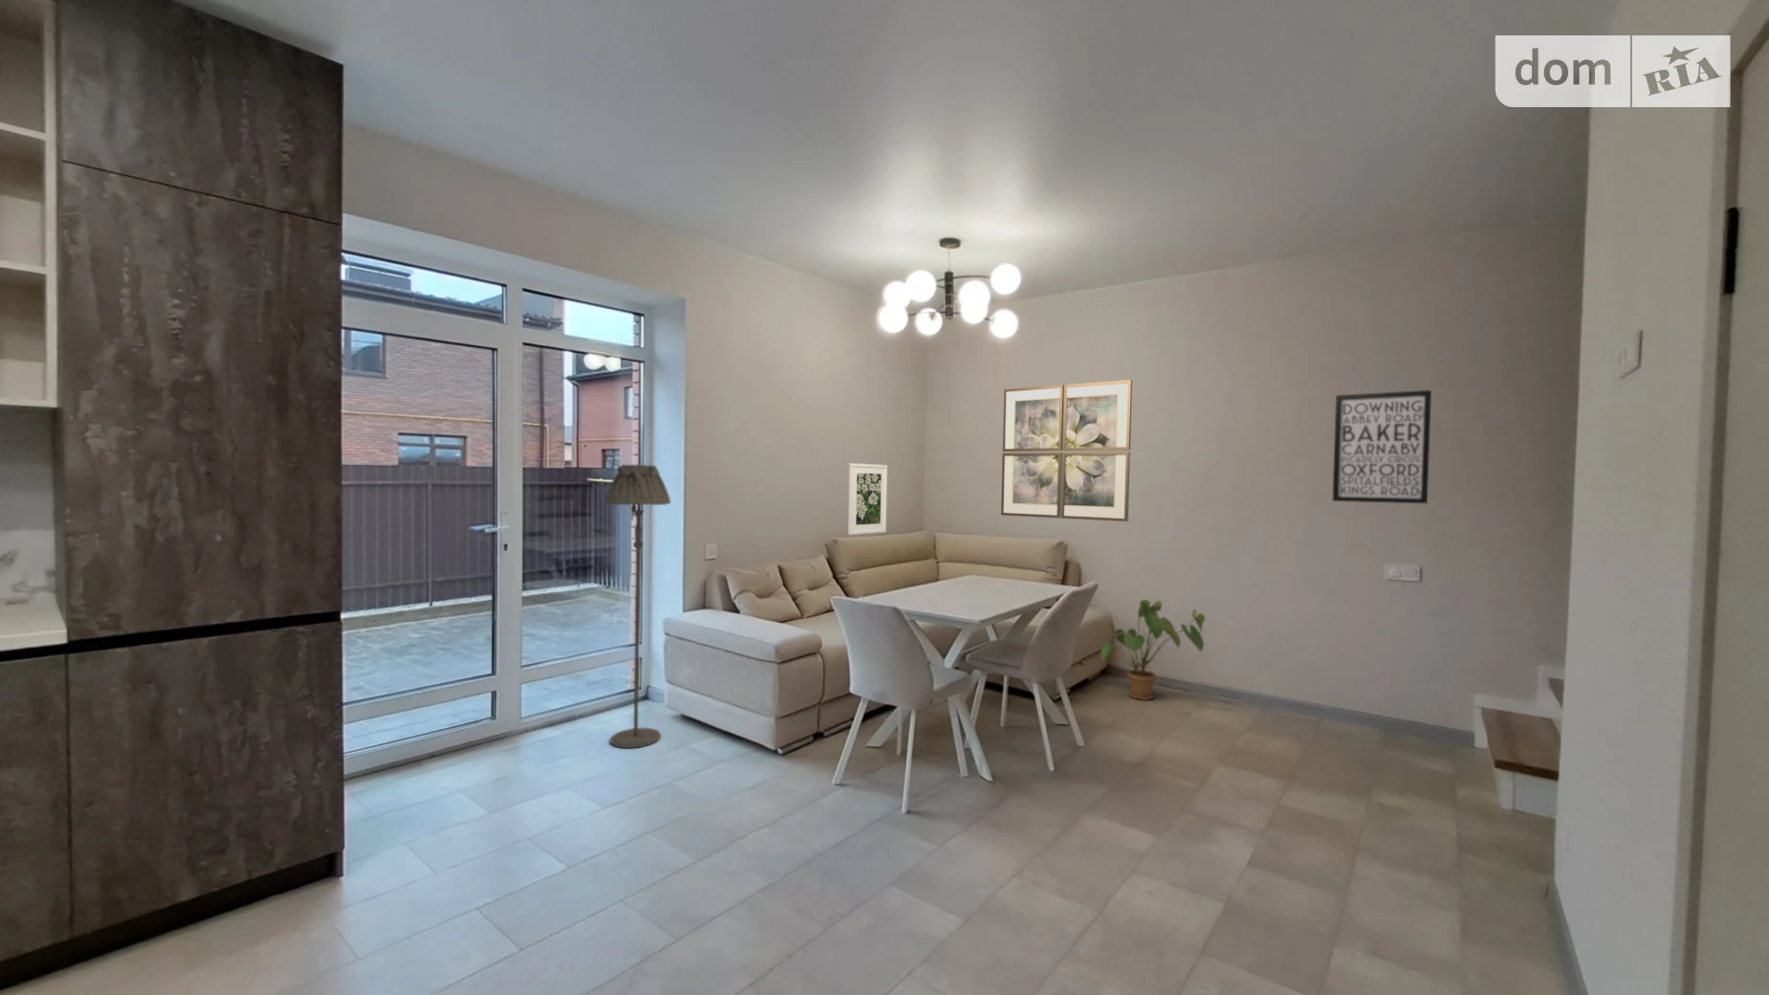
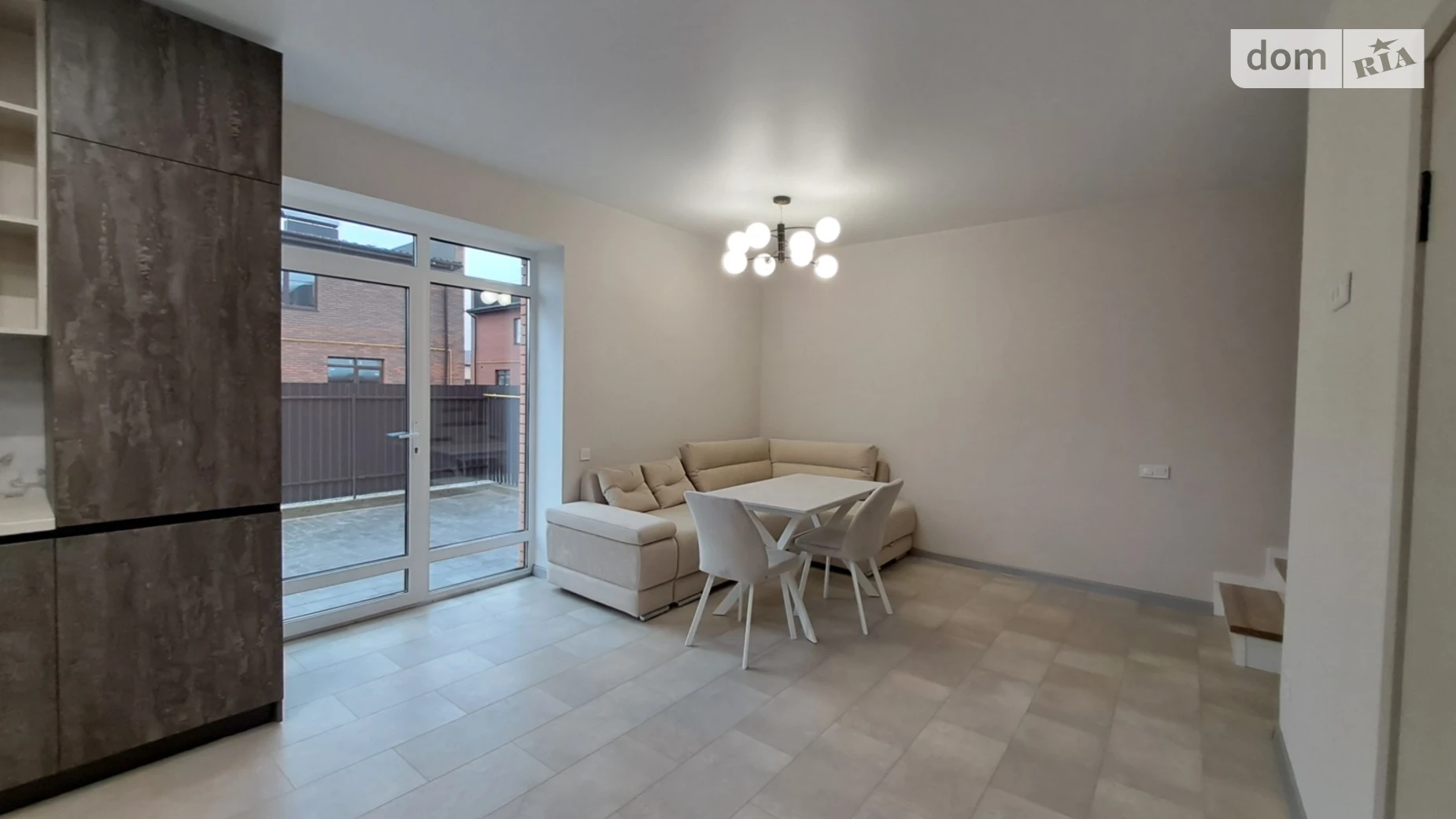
- house plant (1151, 648)
- wall art (1062, 452)
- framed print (869, 498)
- wall art (1380, 447)
- floor lamp (637, 601)
